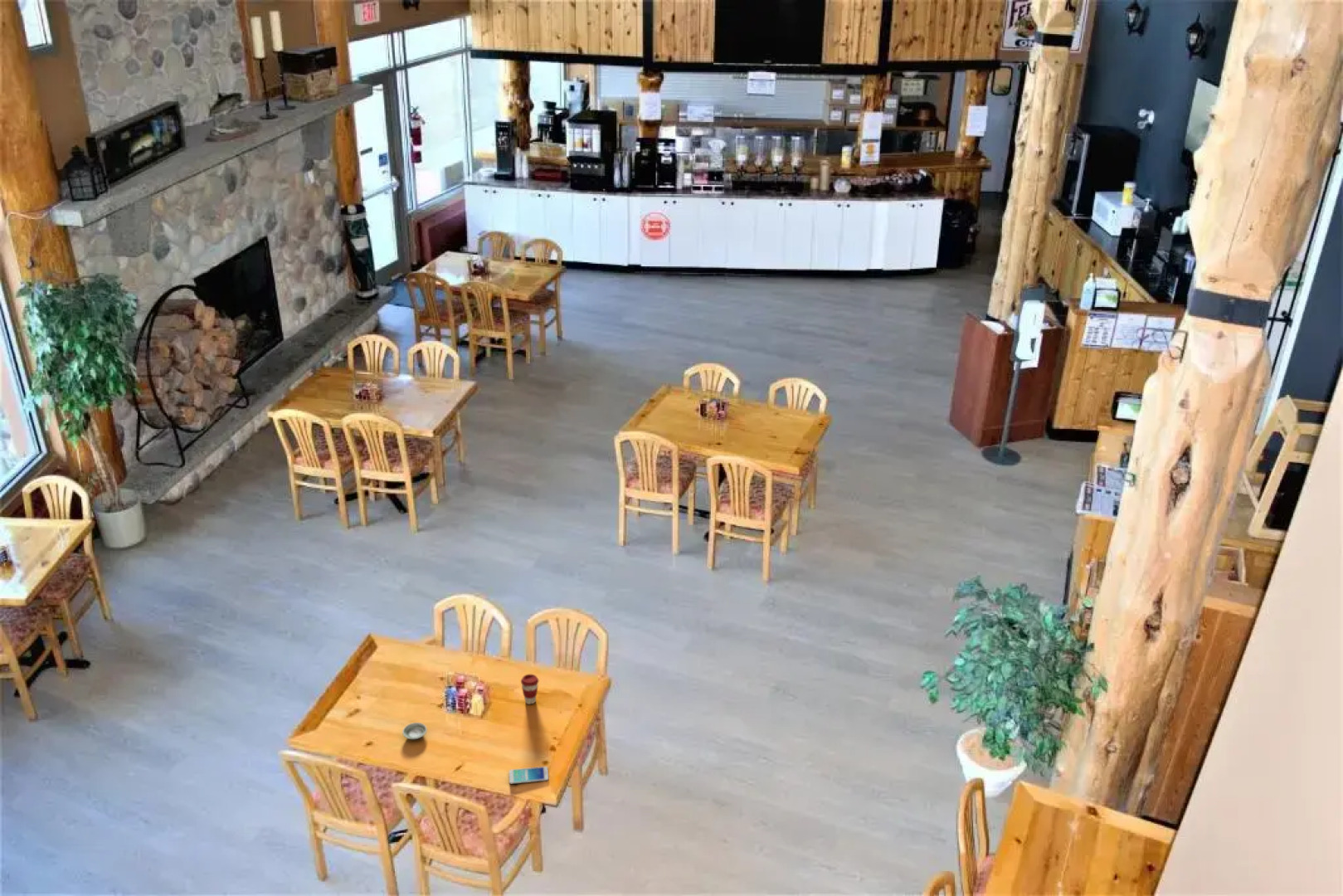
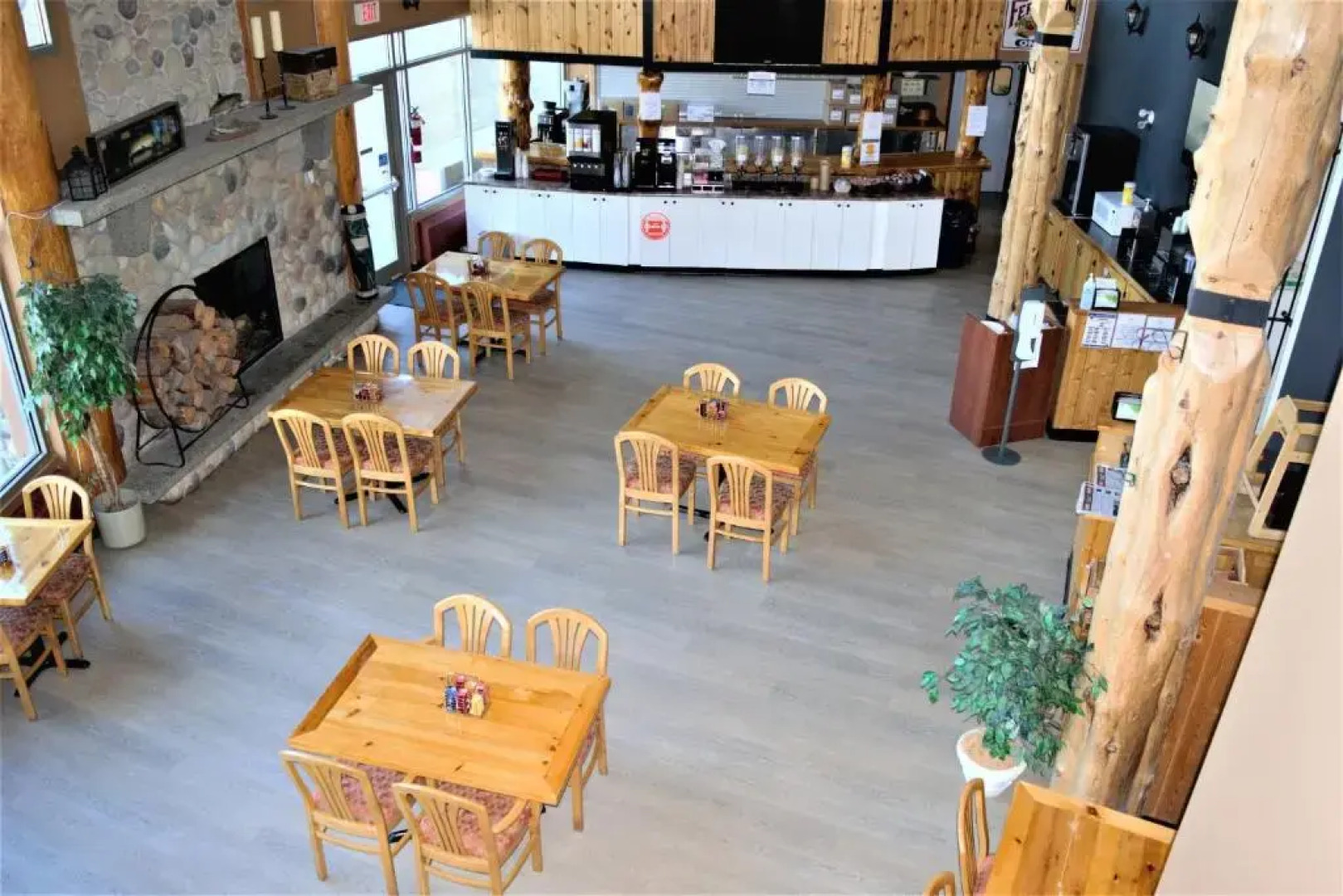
- saucer (415, 733)
- coffee cup (530, 689)
- smartphone (528, 775)
